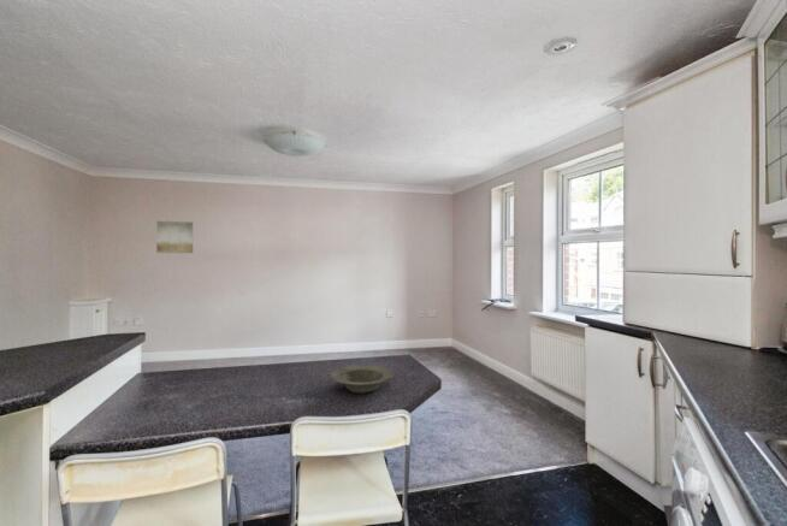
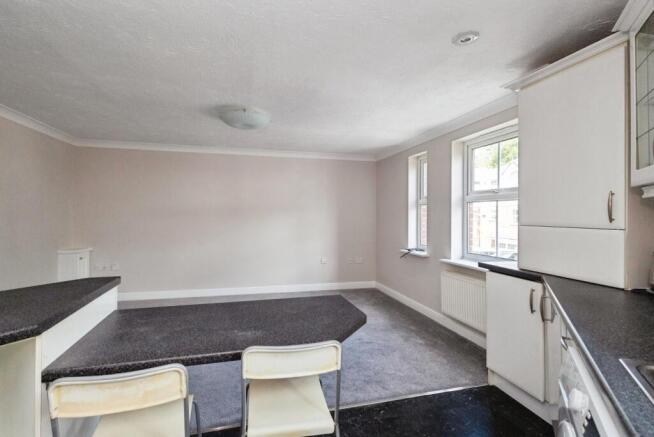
- wall art (174, 237)
- bowl (362, 380)
